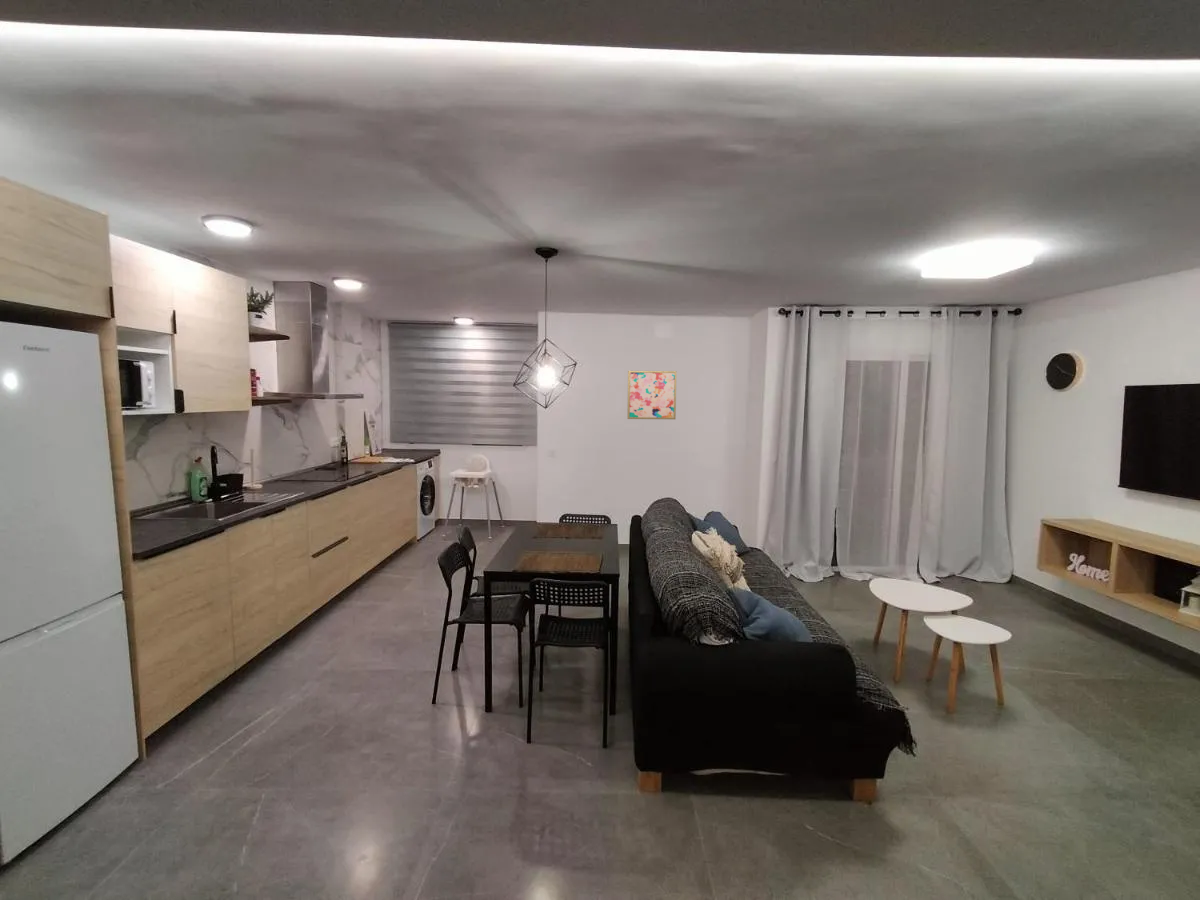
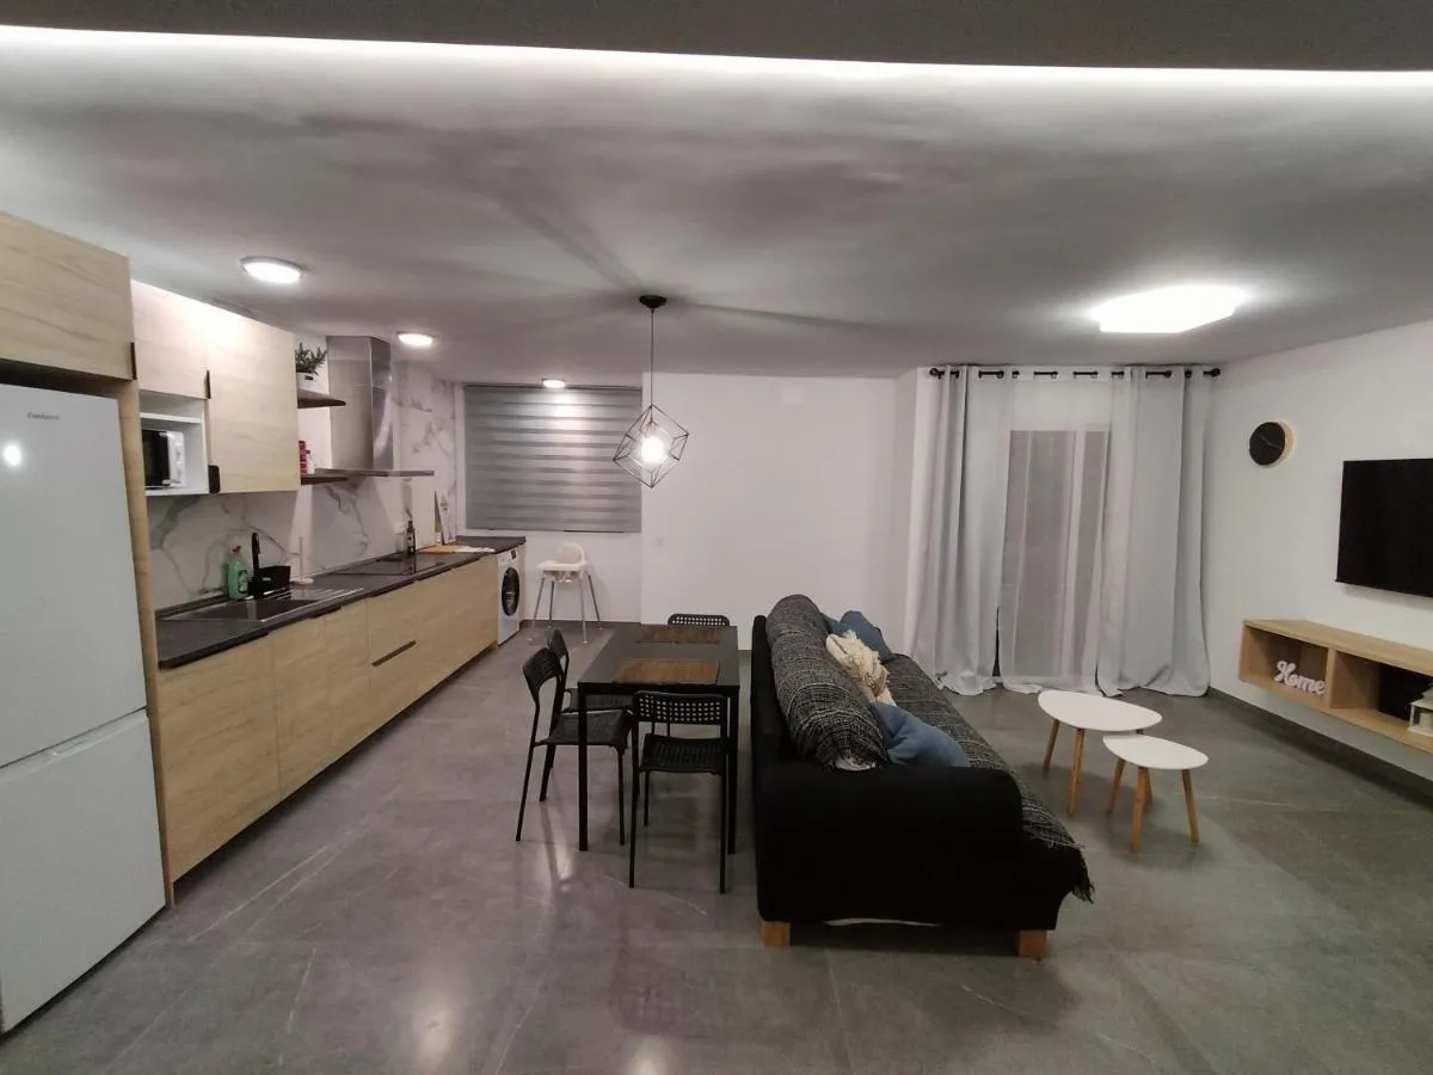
- wall art (651, 395)
